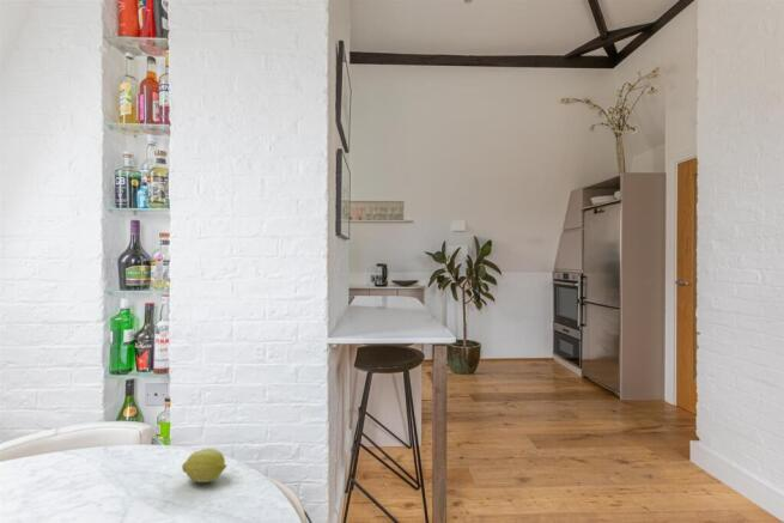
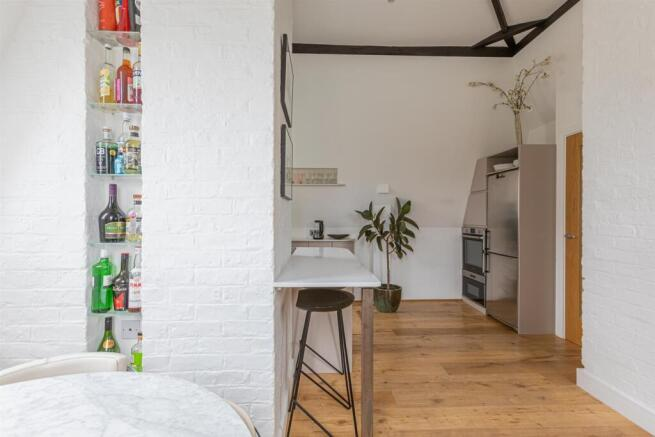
- fruit (203, 464)
